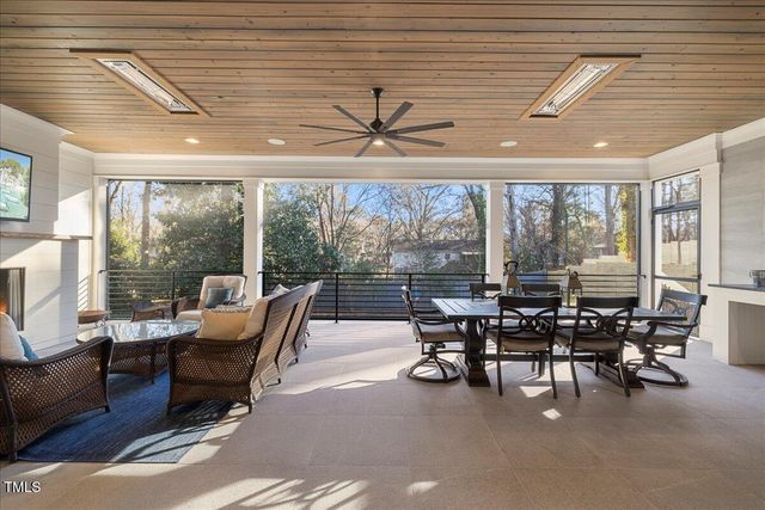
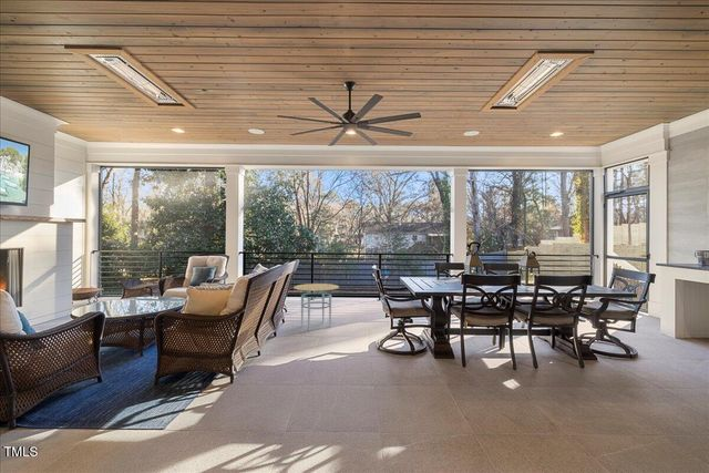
+ side table (316, 308)
